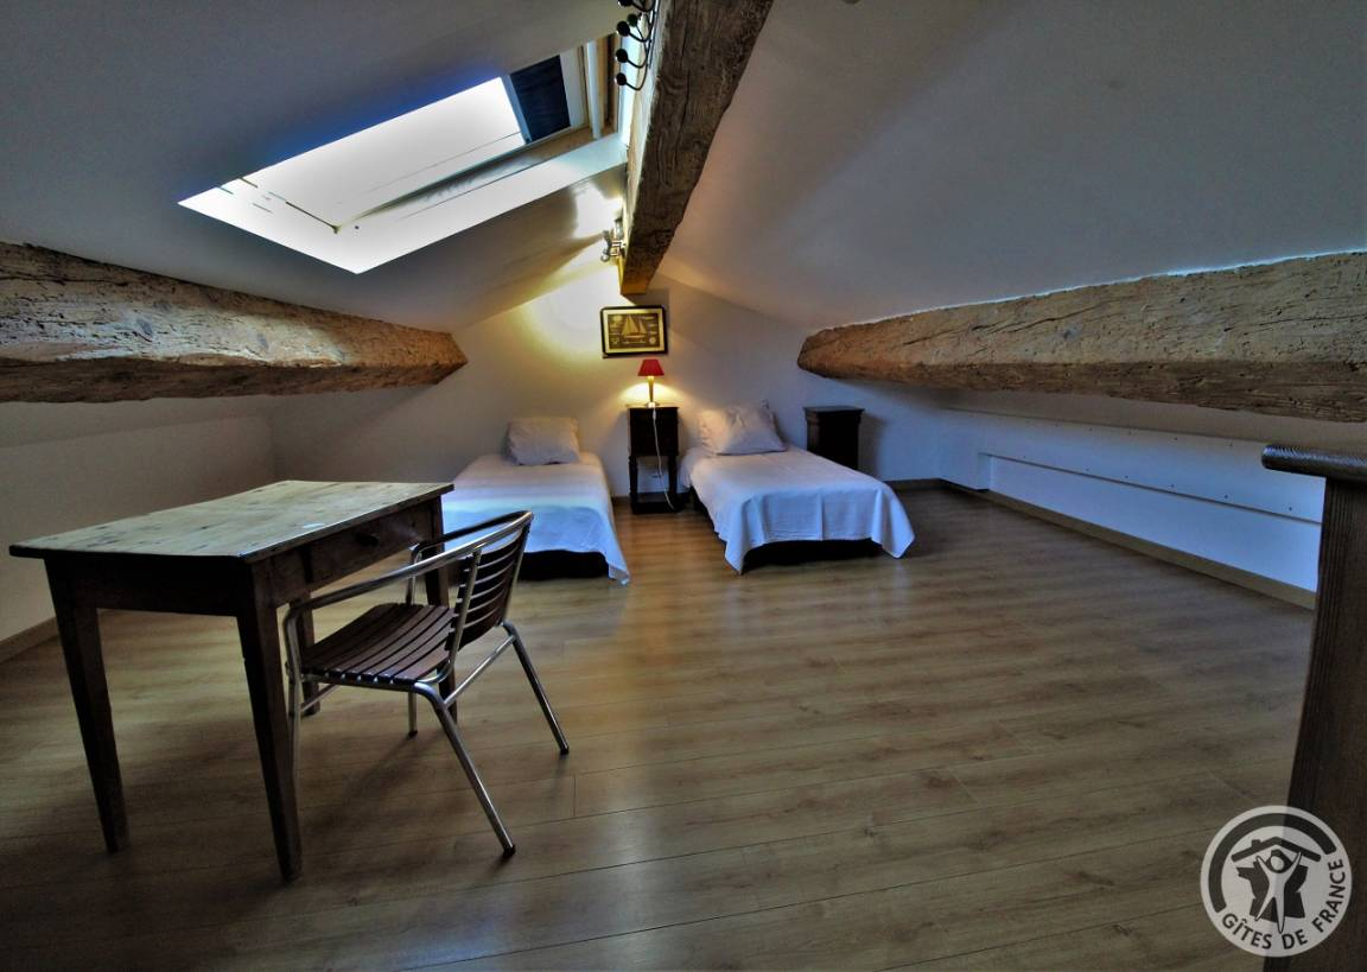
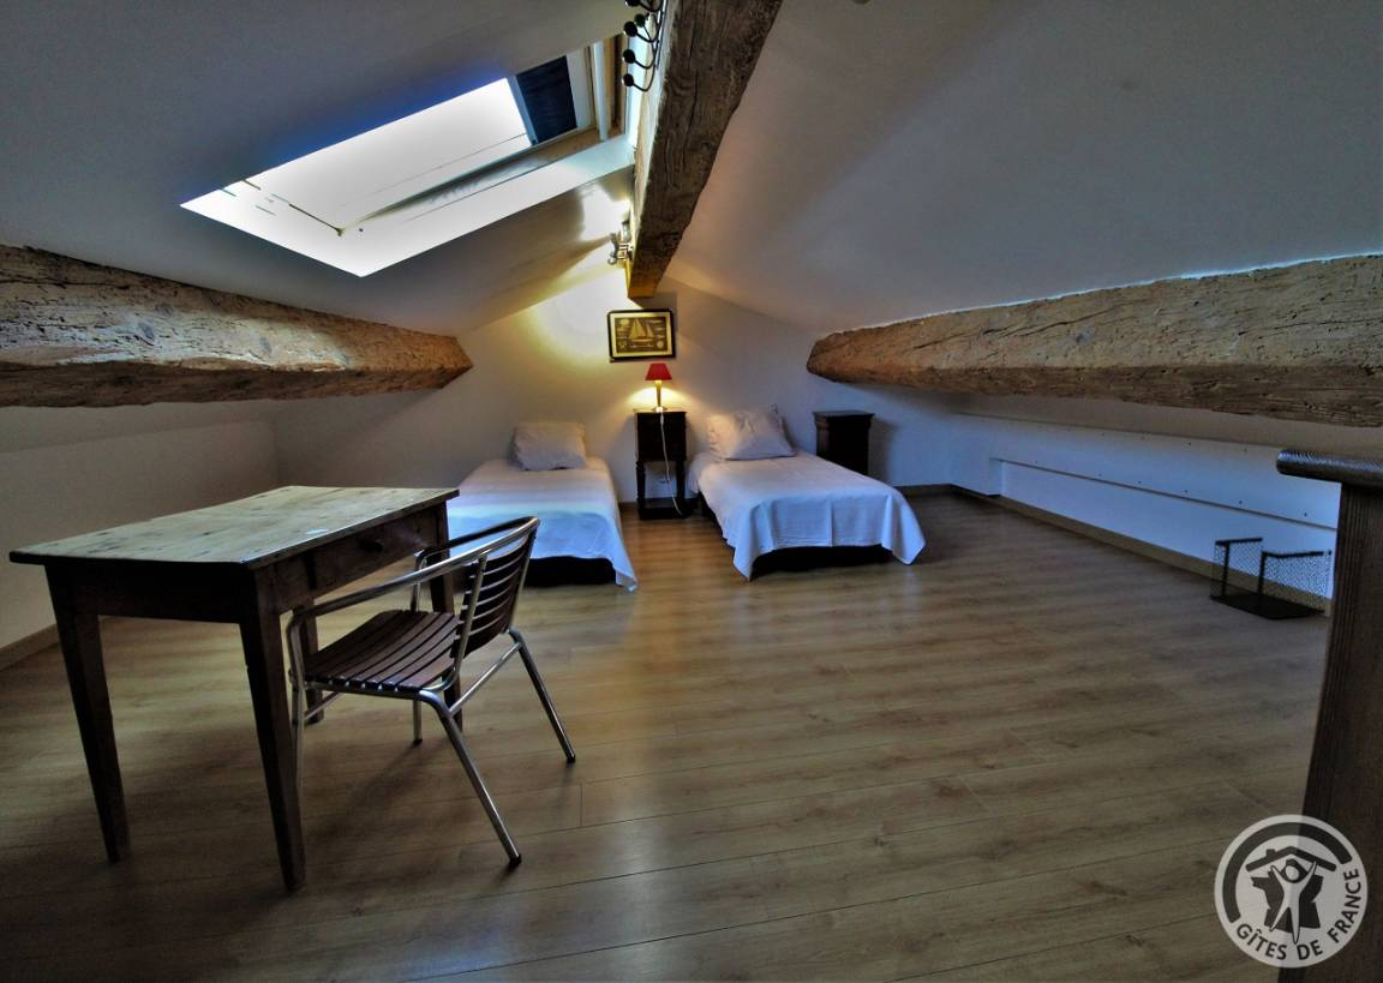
+ wastebasket (1269, 575)
